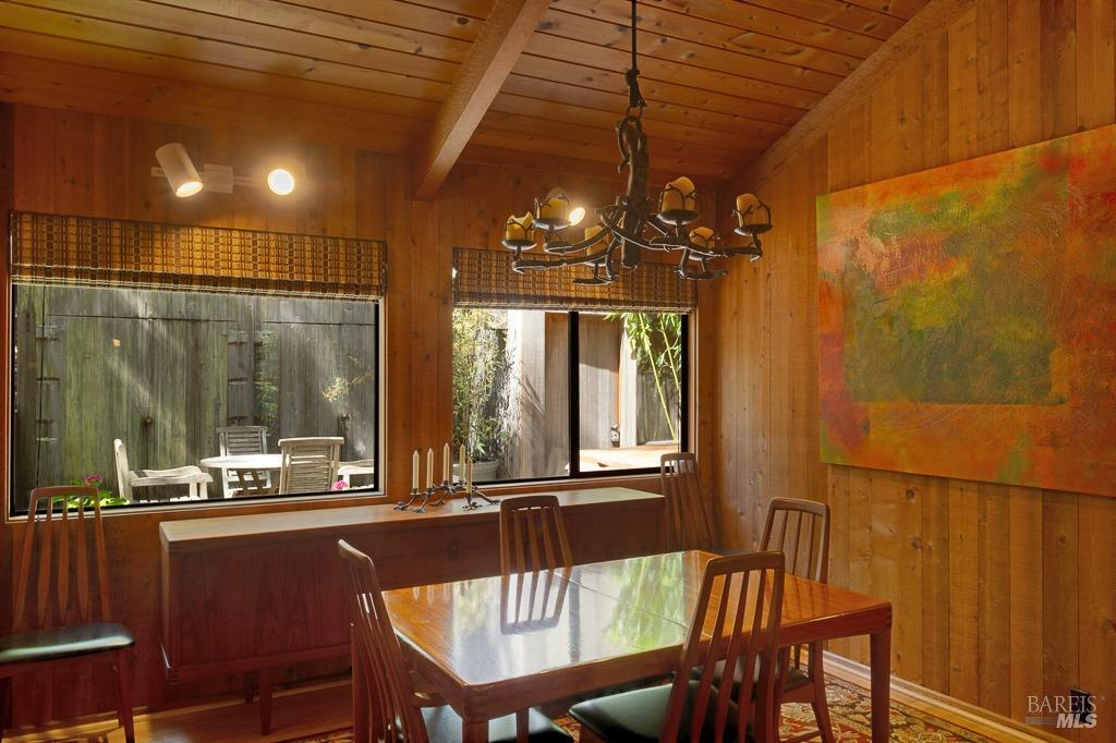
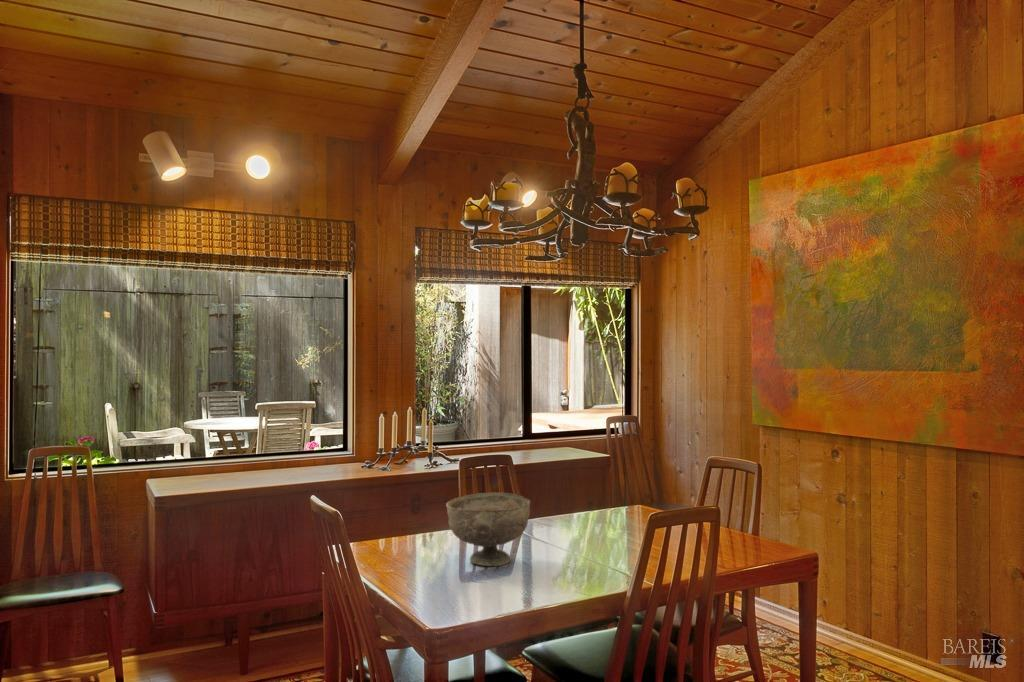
+ decorative bowl (489, 530)
